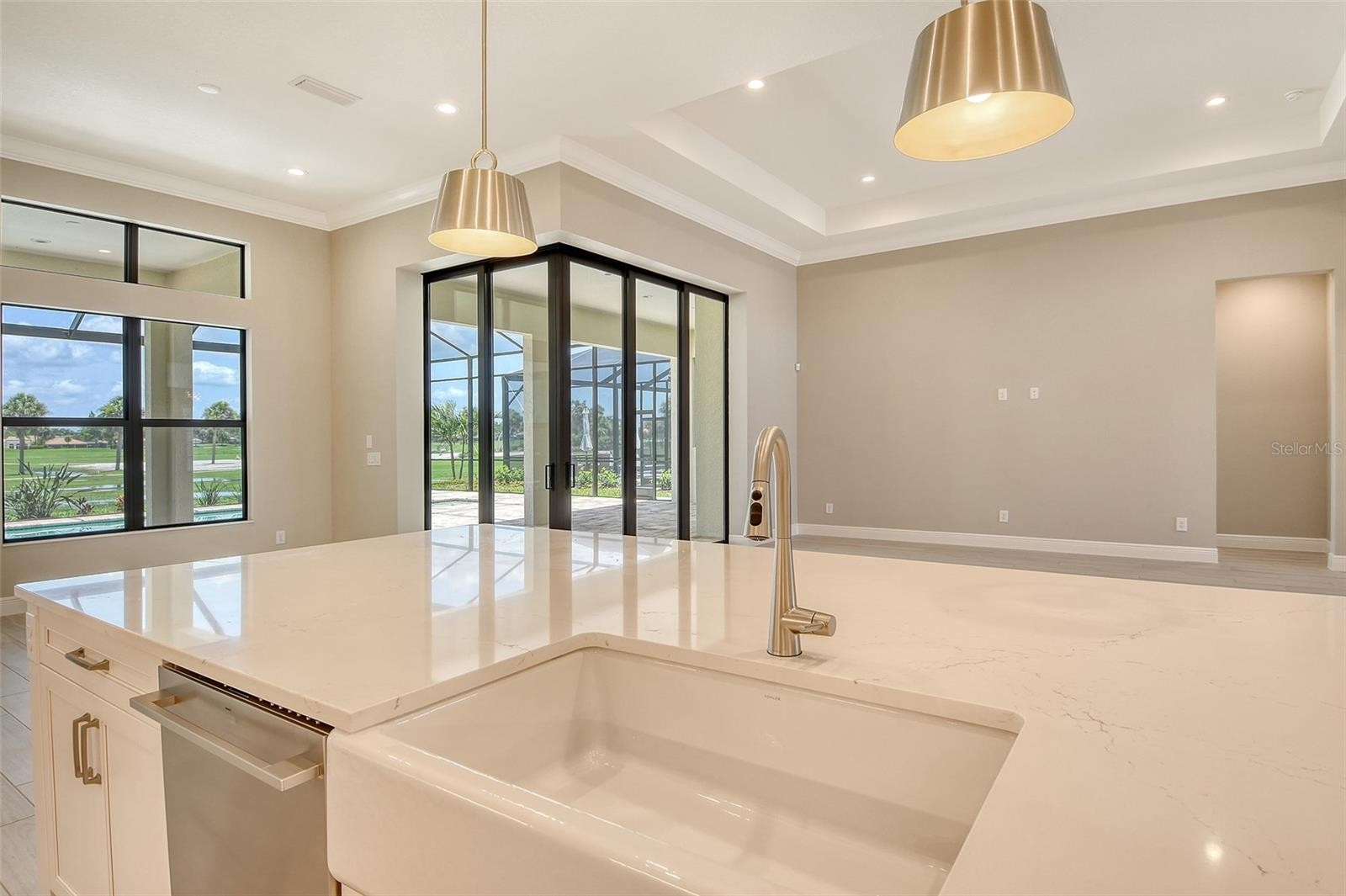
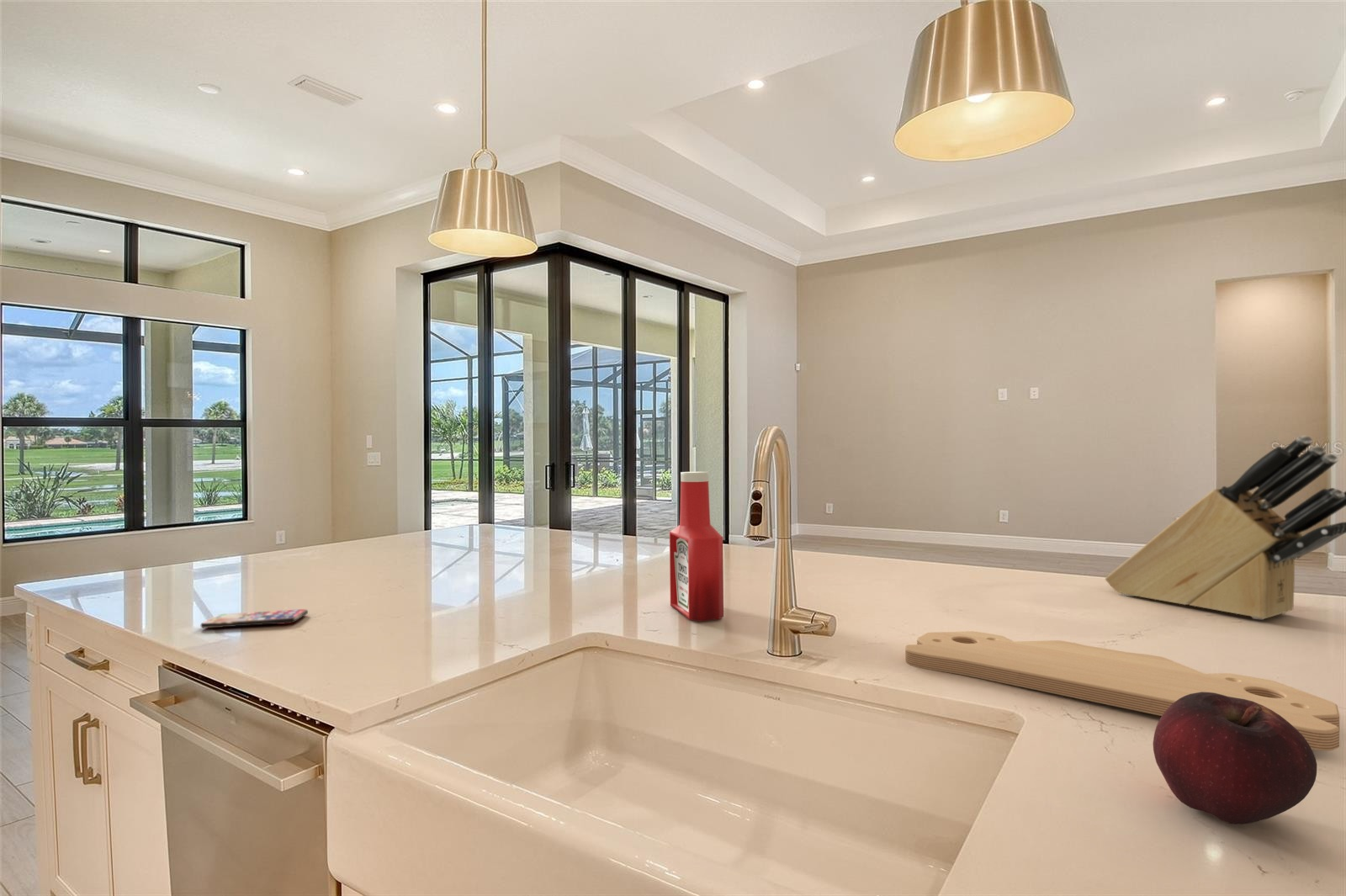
+ knife block (1221, 522)
+ smartphone (256, 618)
+ fruit (1227, 756)
+ soap bottle (695, 541)
+ cutting board (1095, 672)
